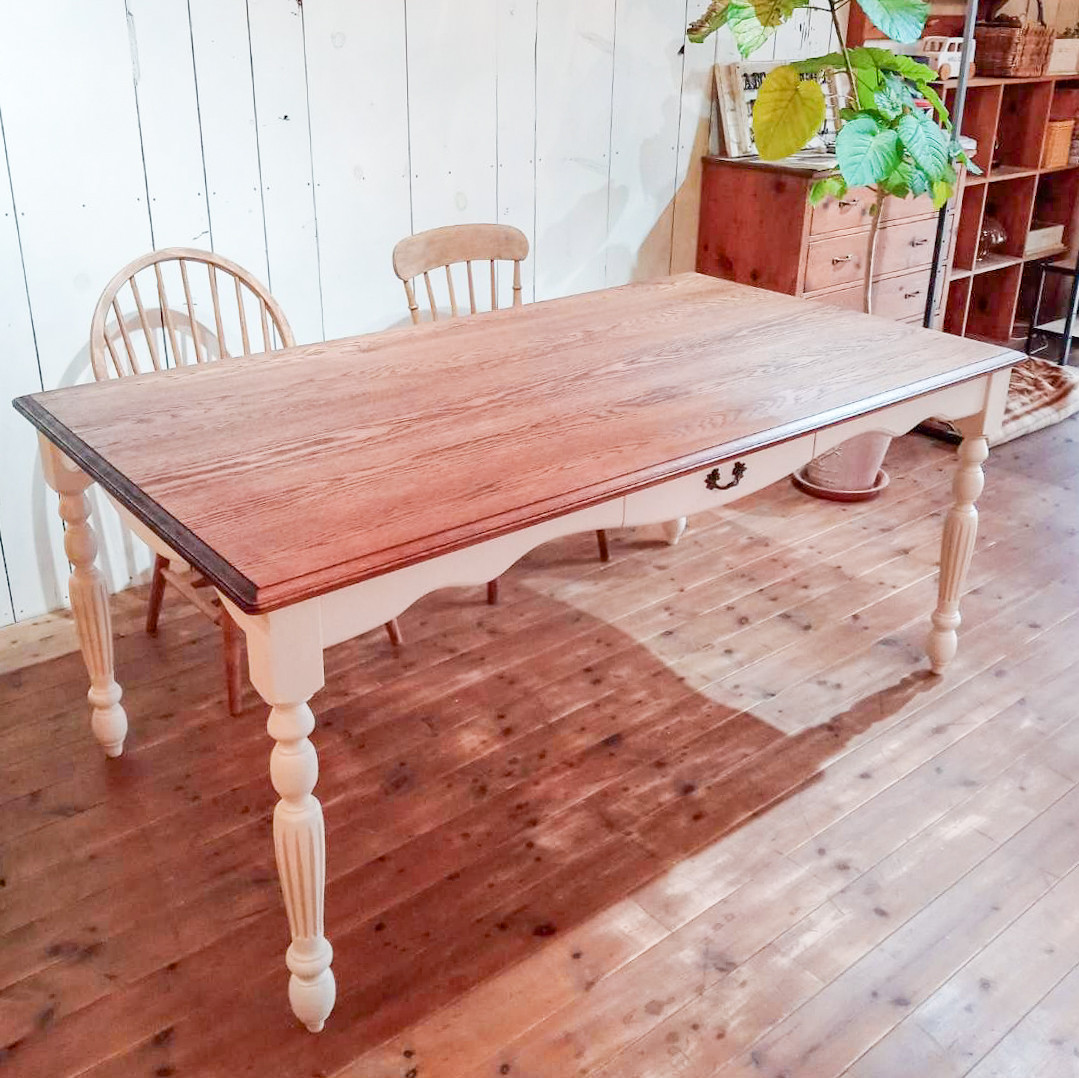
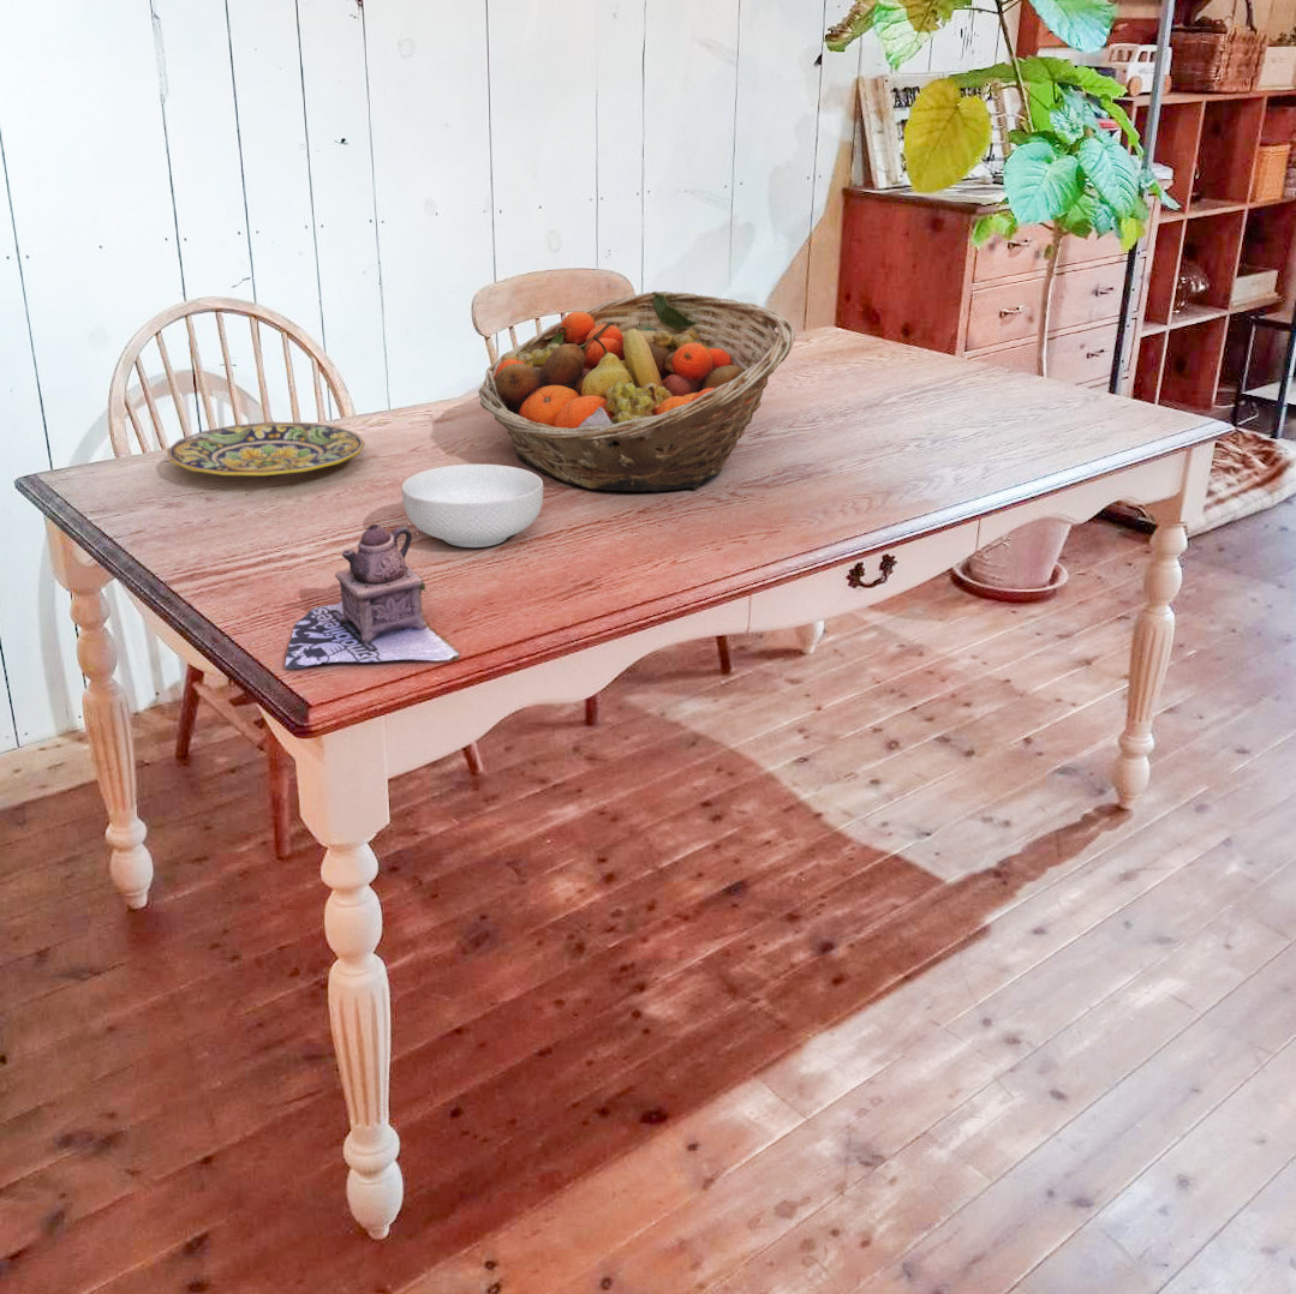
+ plate (268, 455)
+ teapot (371, 579)
+ fruit basket (633, 385)
+ cereal bowl (473, 509)
